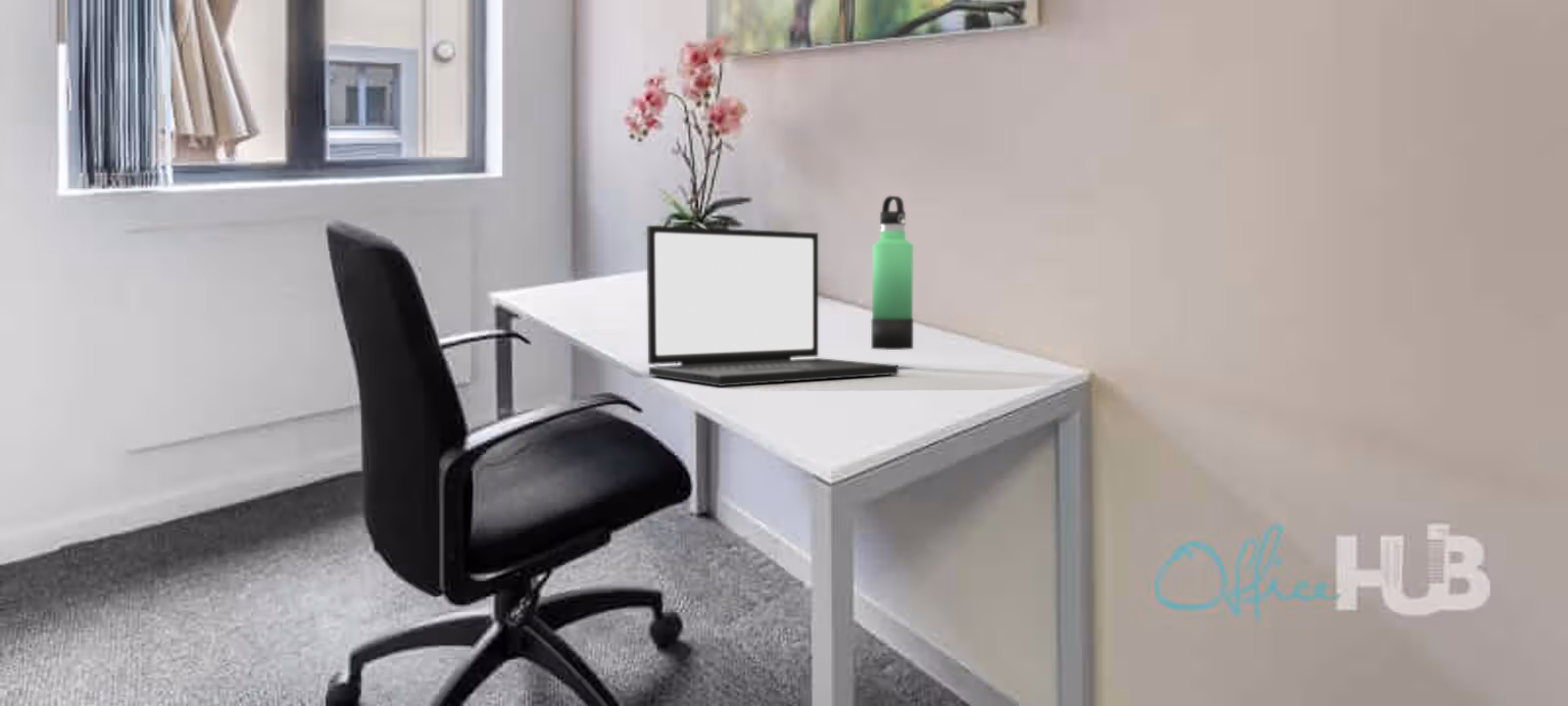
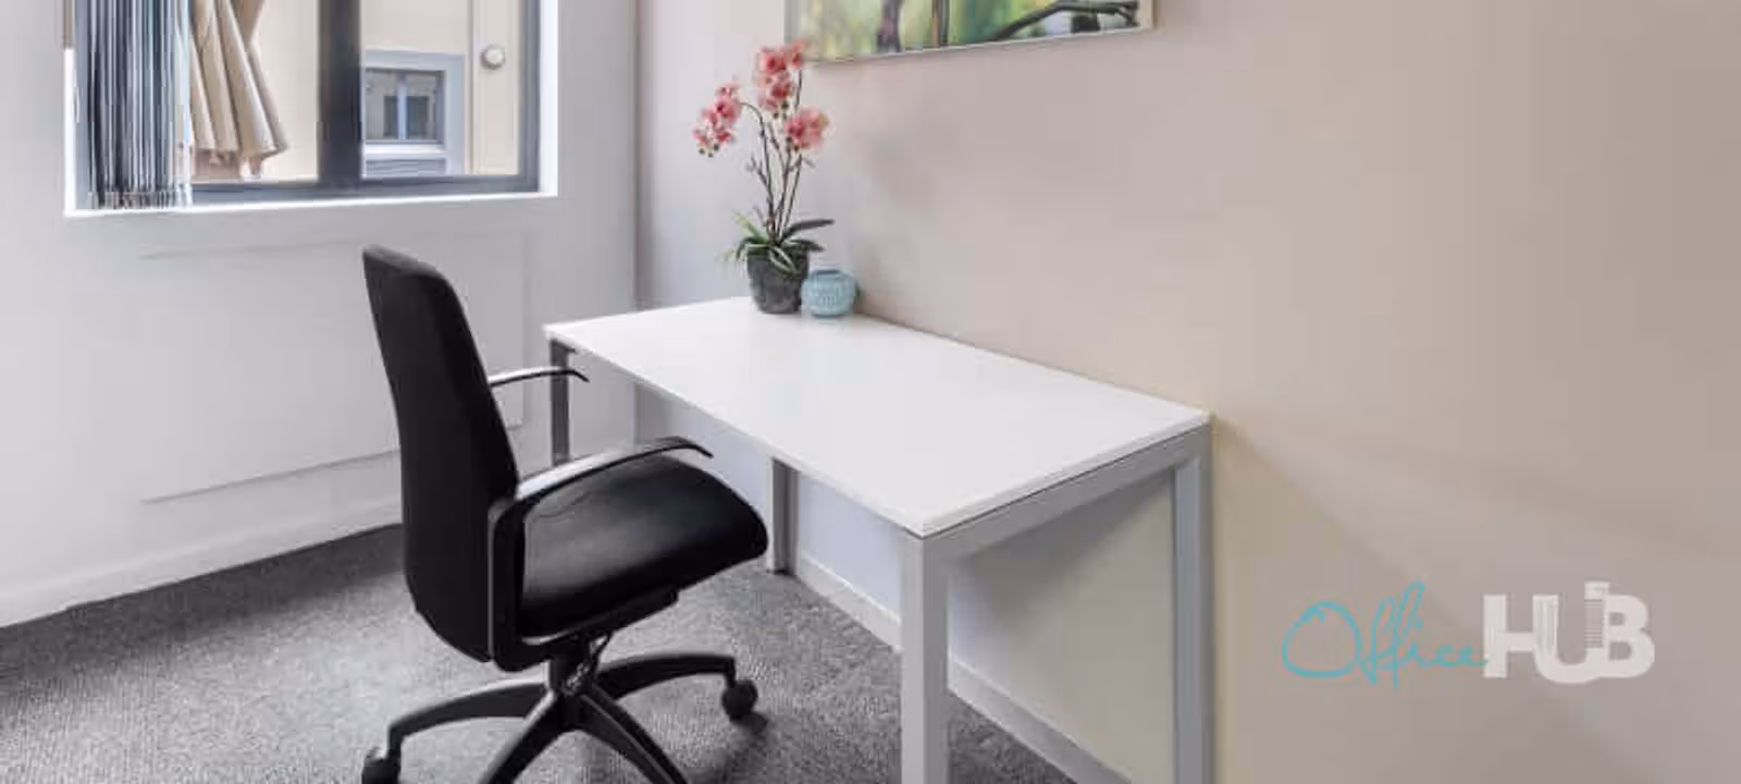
- thermos bottle (892, 272)
- laptop (773, 300)
